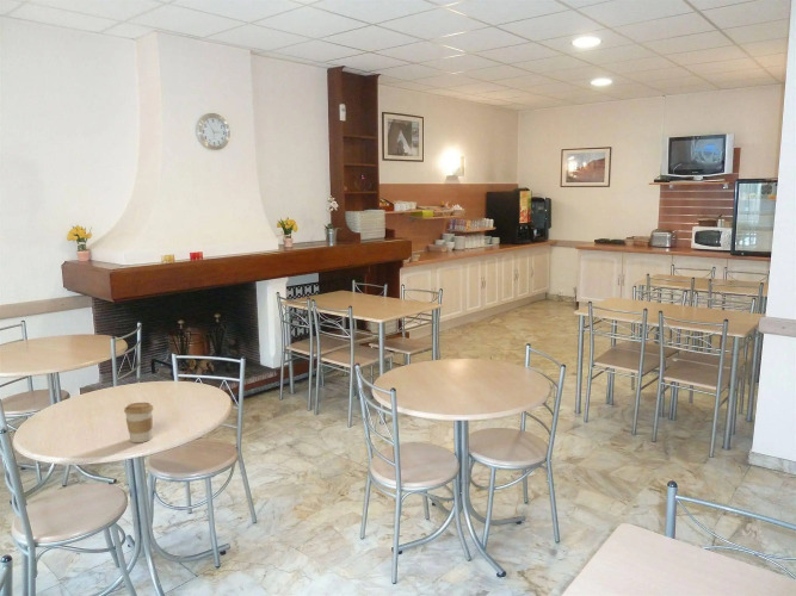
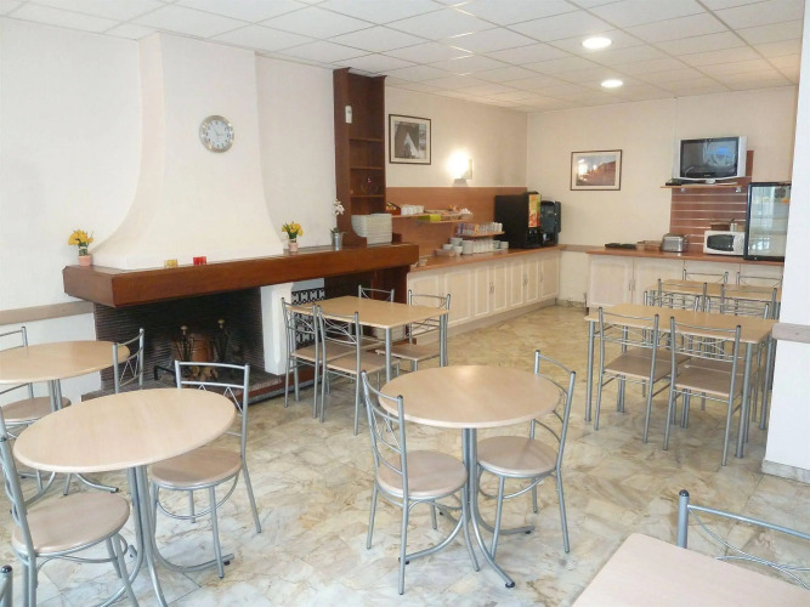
- coffee cup (140, 421)
